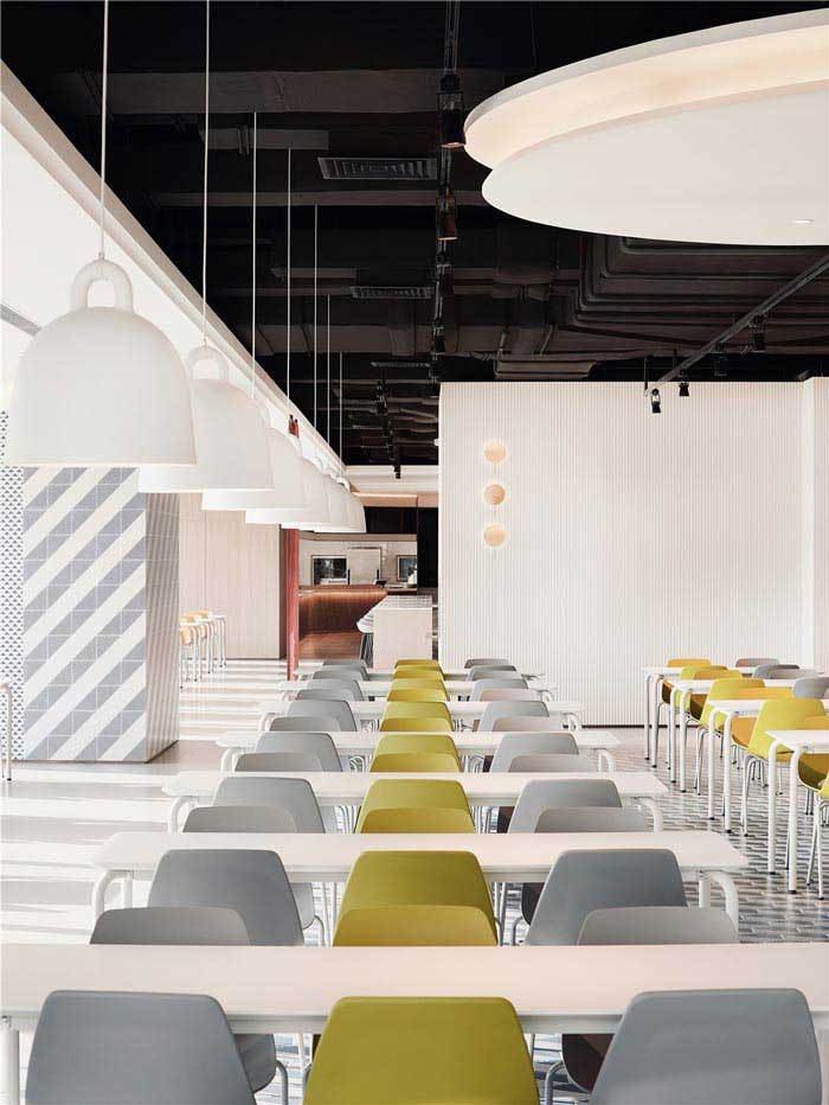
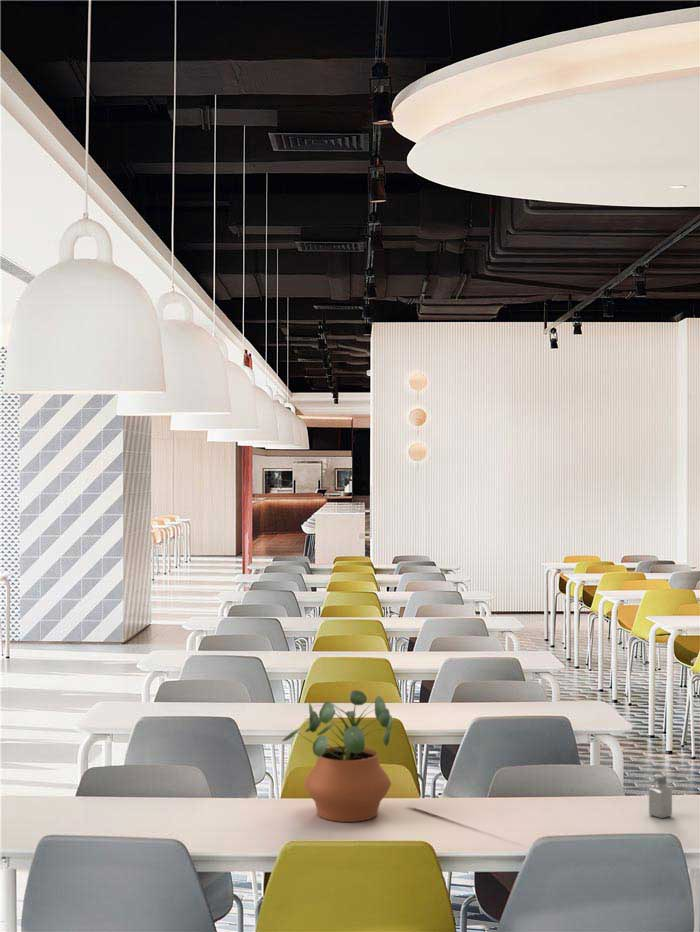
+ saltshaker (660, 795)
+ potted plant (336, 754)
